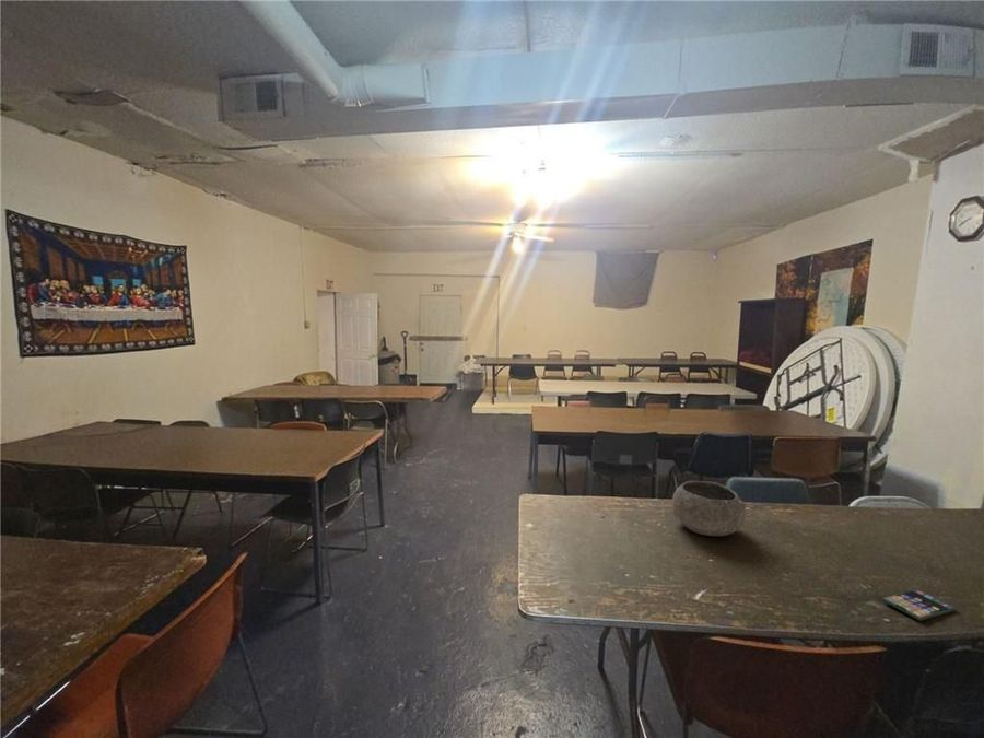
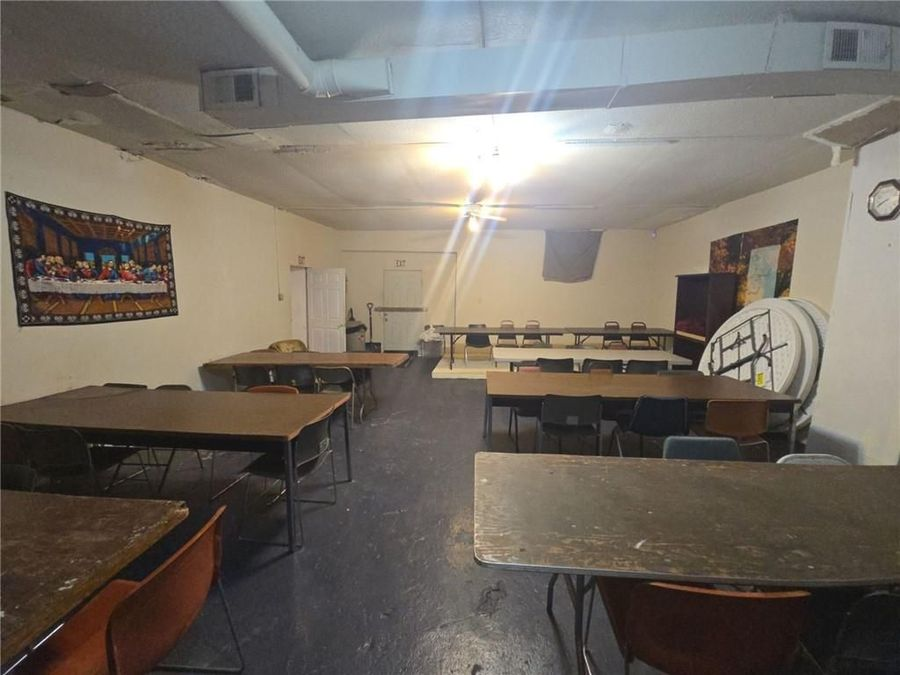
- smartphone (917, 604)
- bowl (707, 508)
